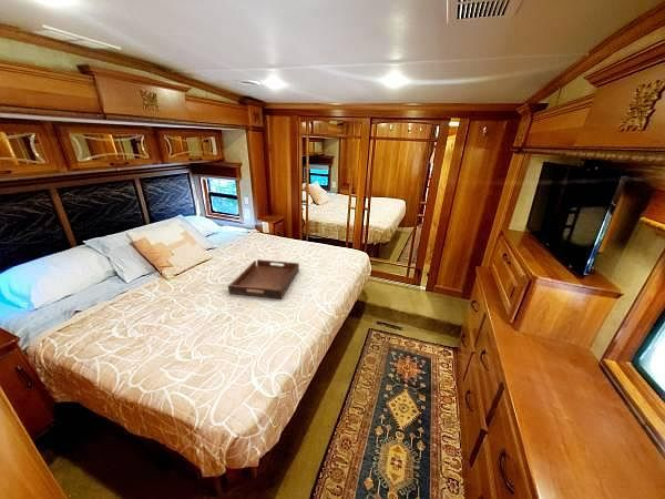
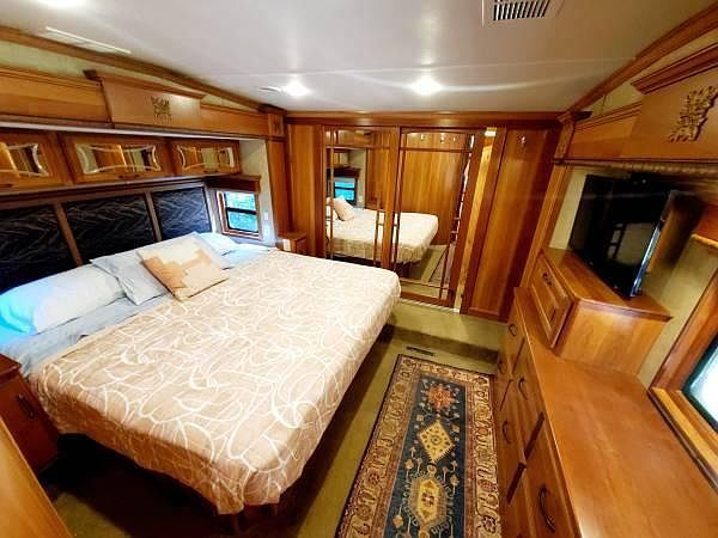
- serving tray (267, 276)
